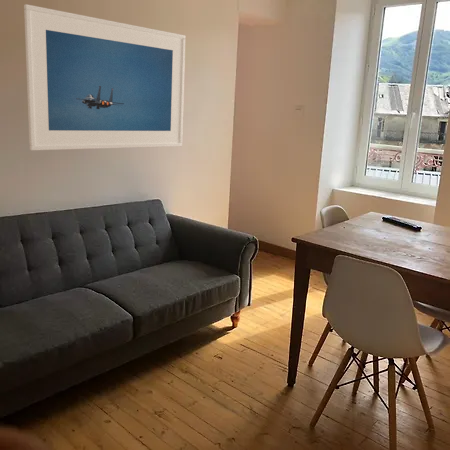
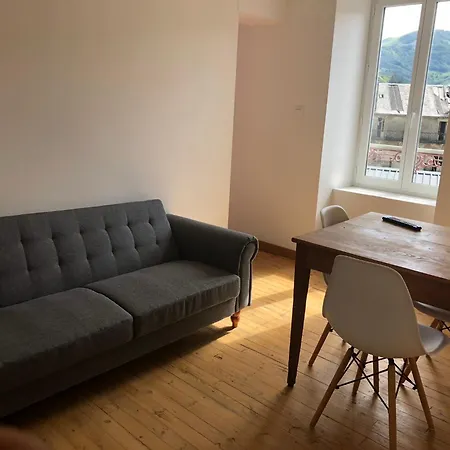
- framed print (115, 86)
